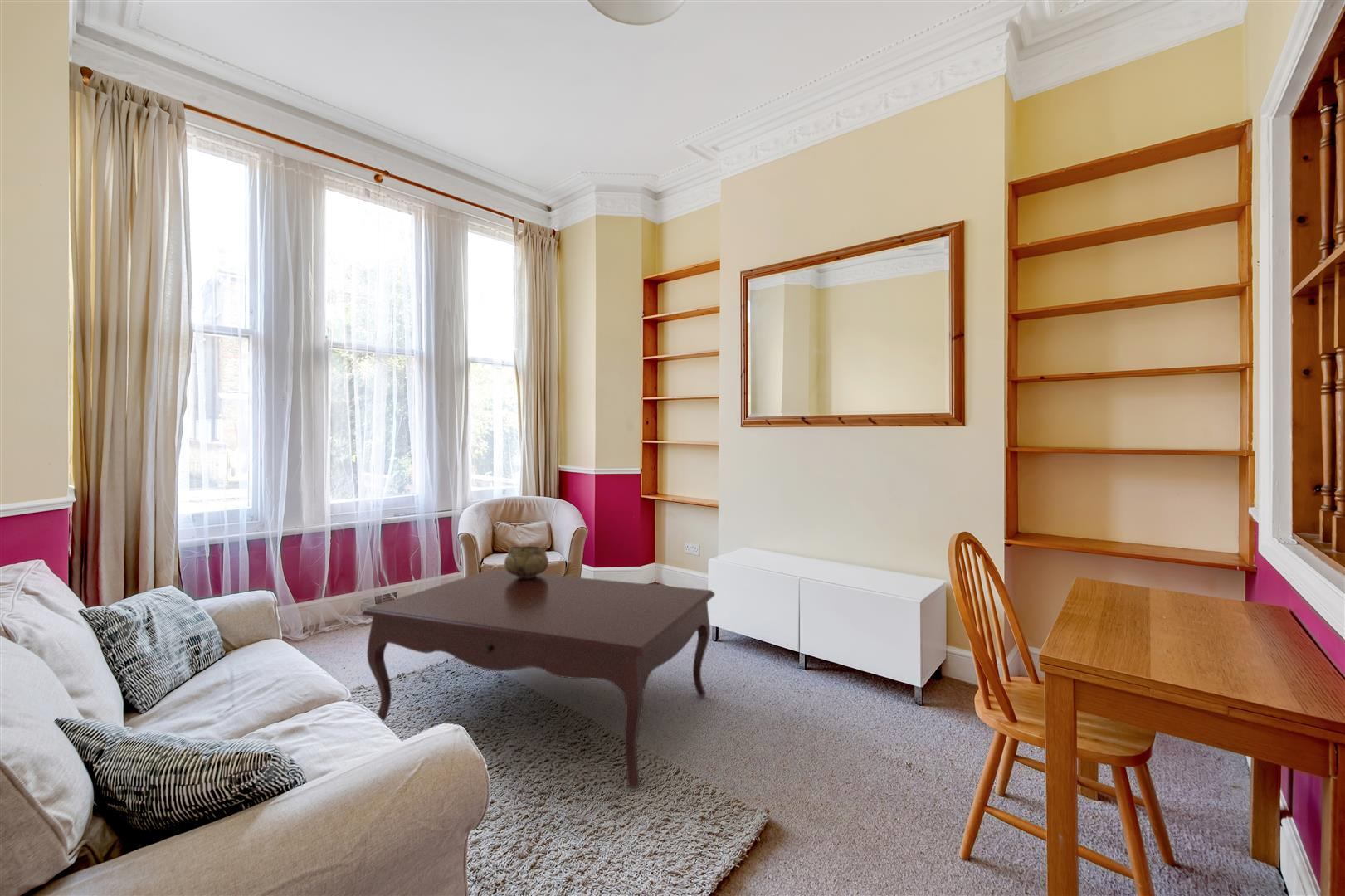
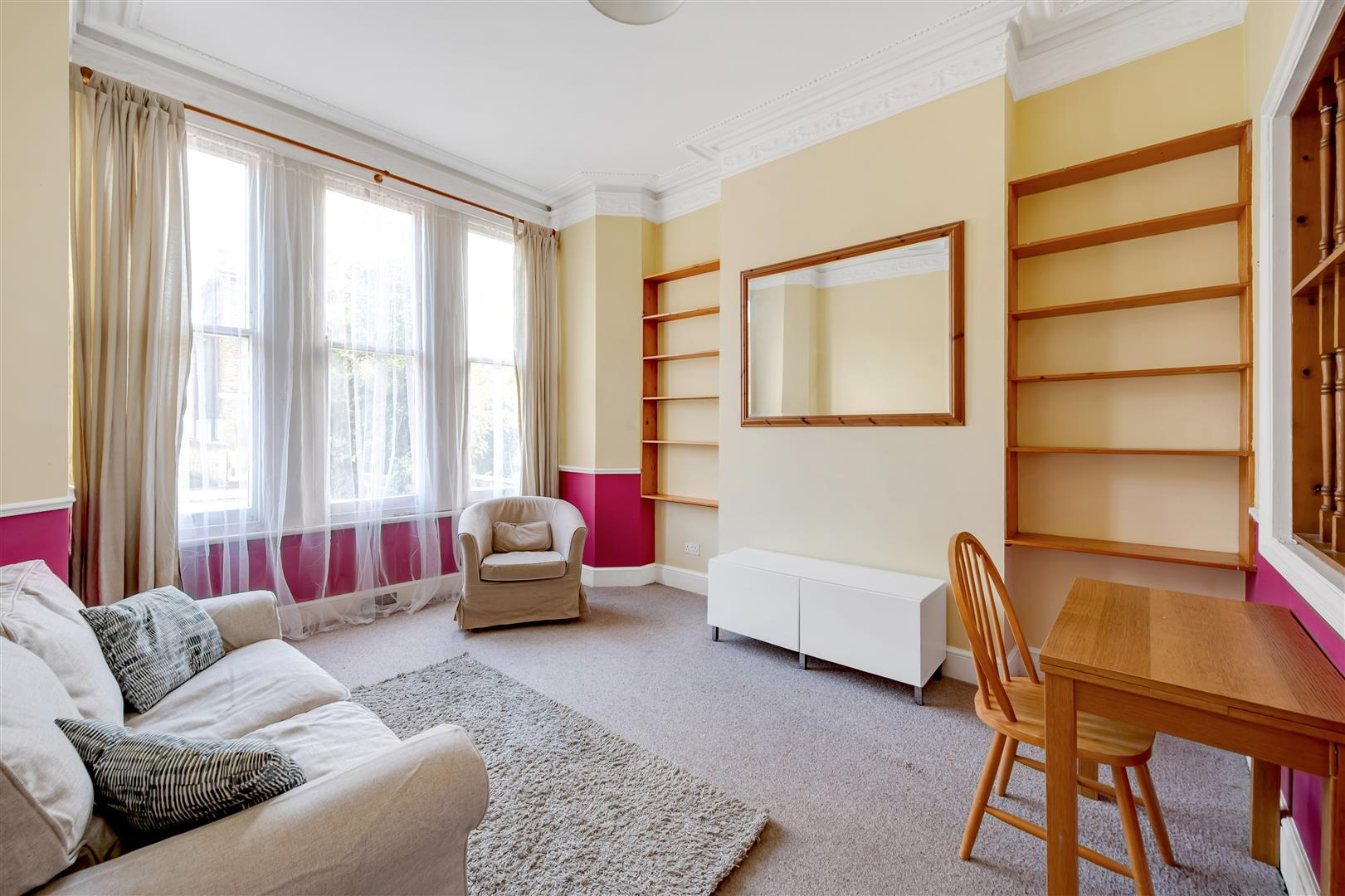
- coffee table (548, 653)
- decorative bowl (525, 562)
